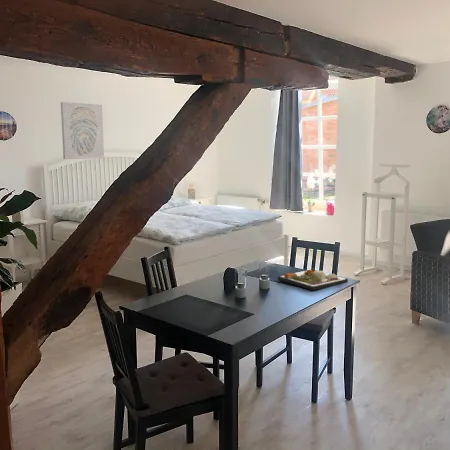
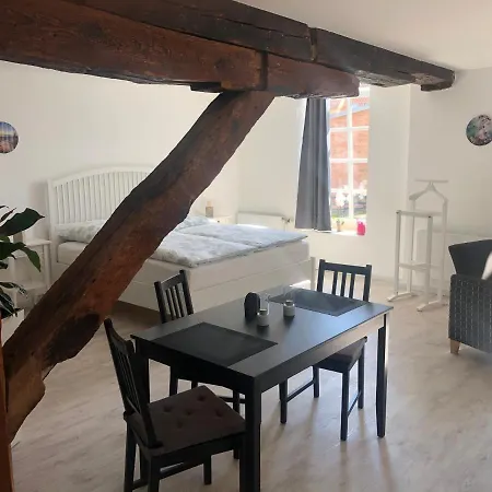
- dinner plate (312, 276)
- wall art (83, 131)
